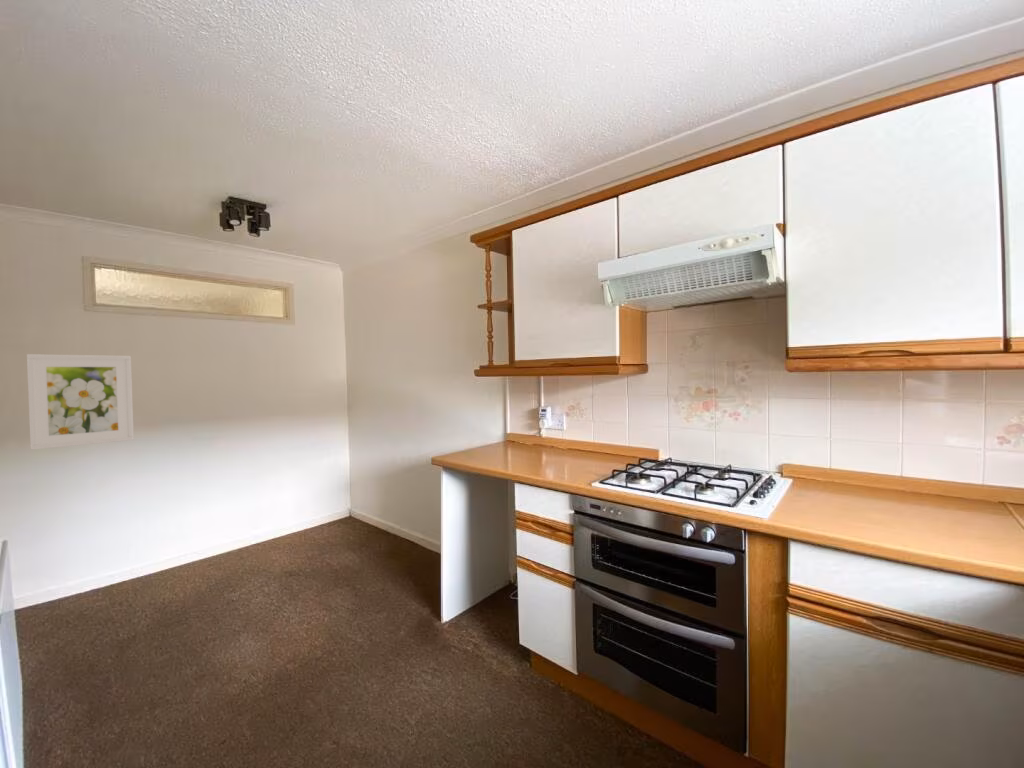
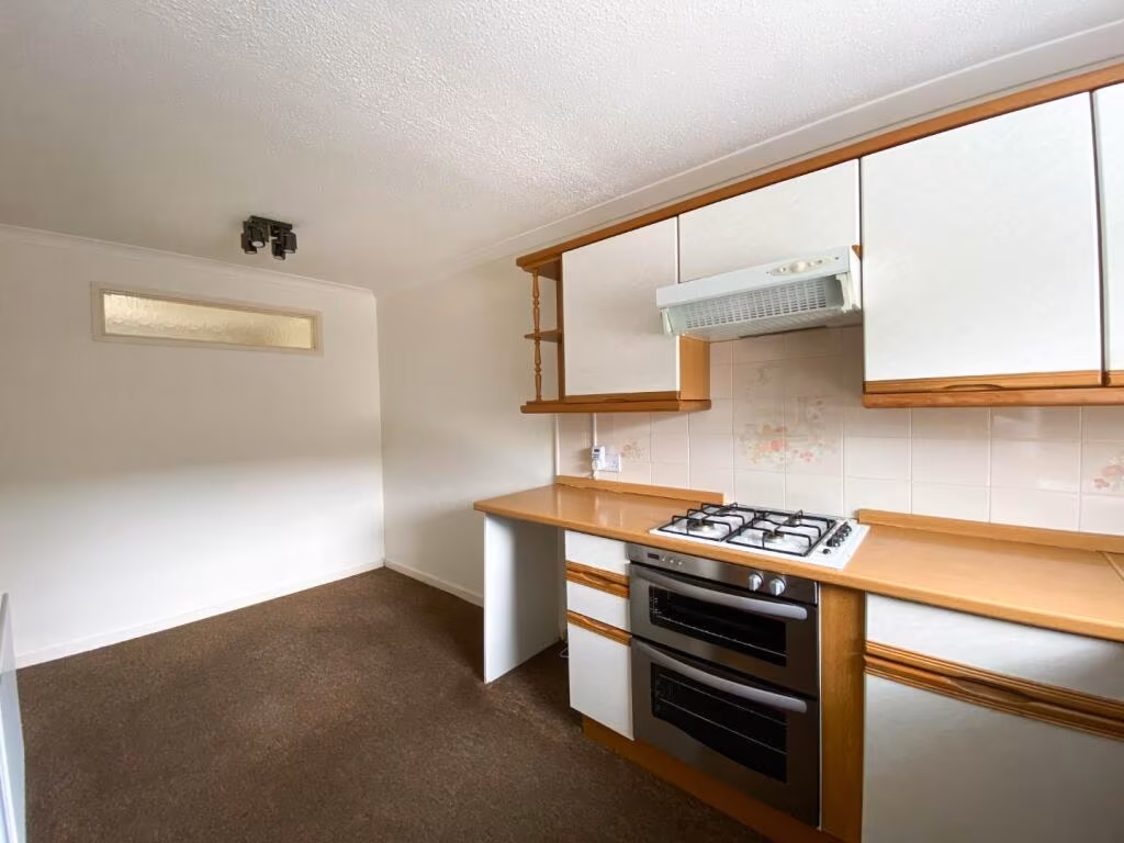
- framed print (83, 399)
